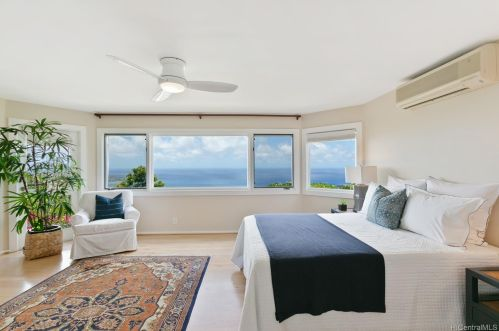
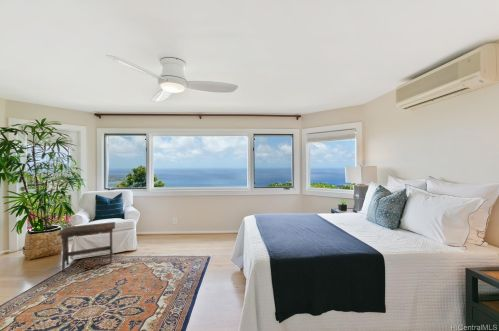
+ footstool (89, 249)
